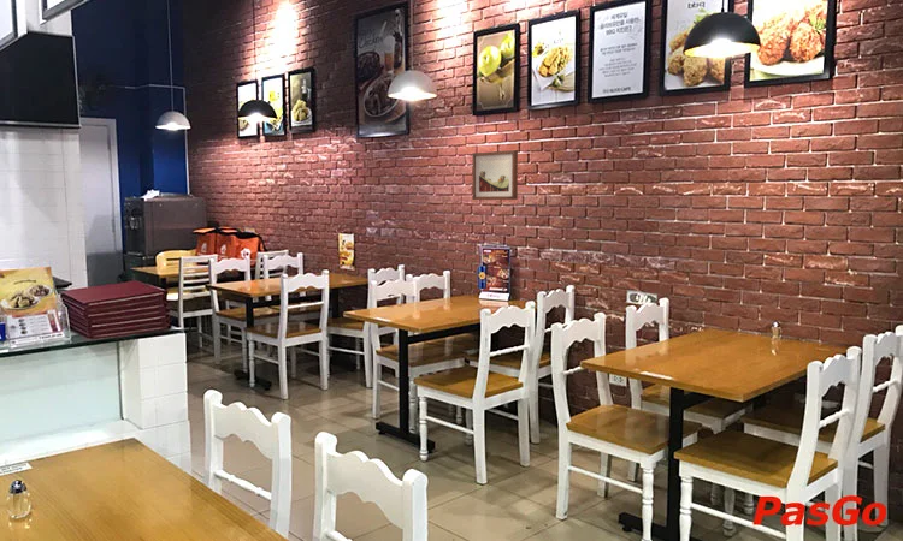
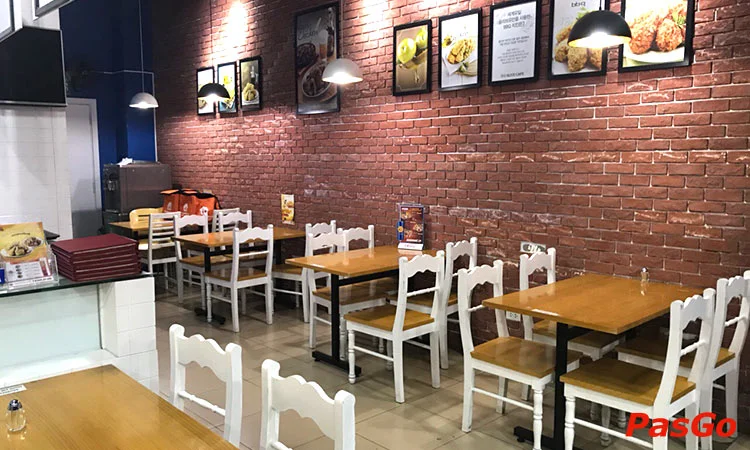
- wall art (494, 176)
